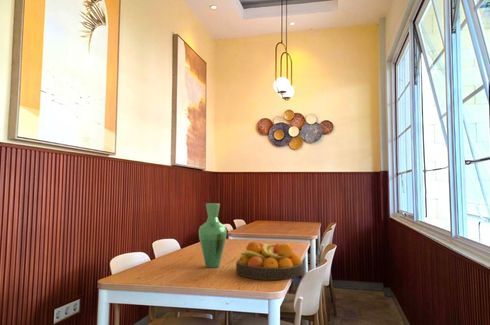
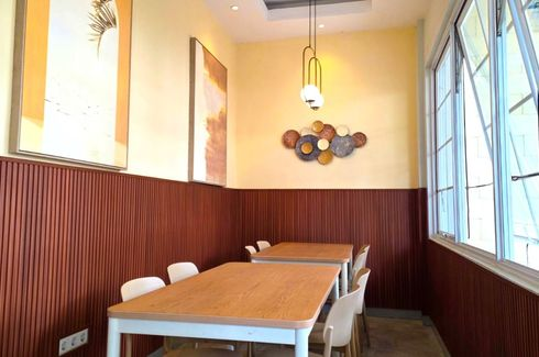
- vase (212, 234)
- fruit bowl (269, 256)
